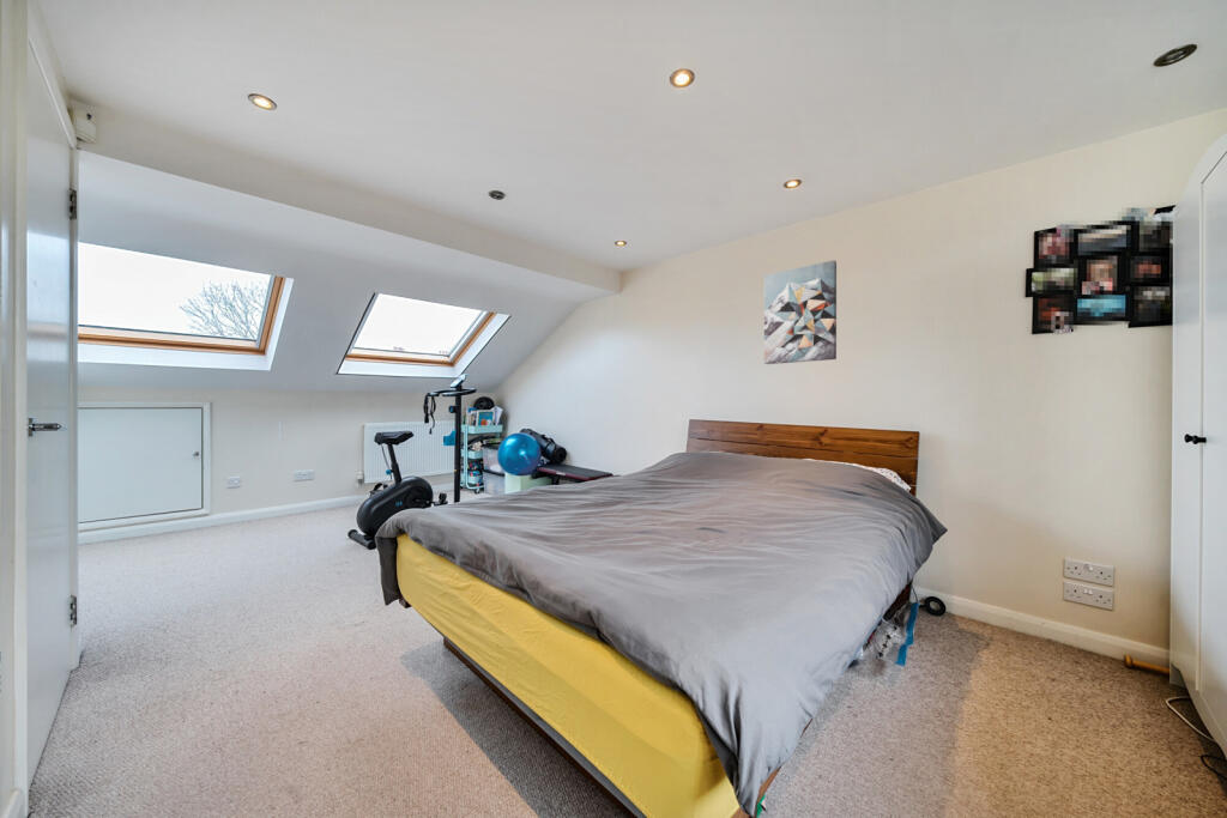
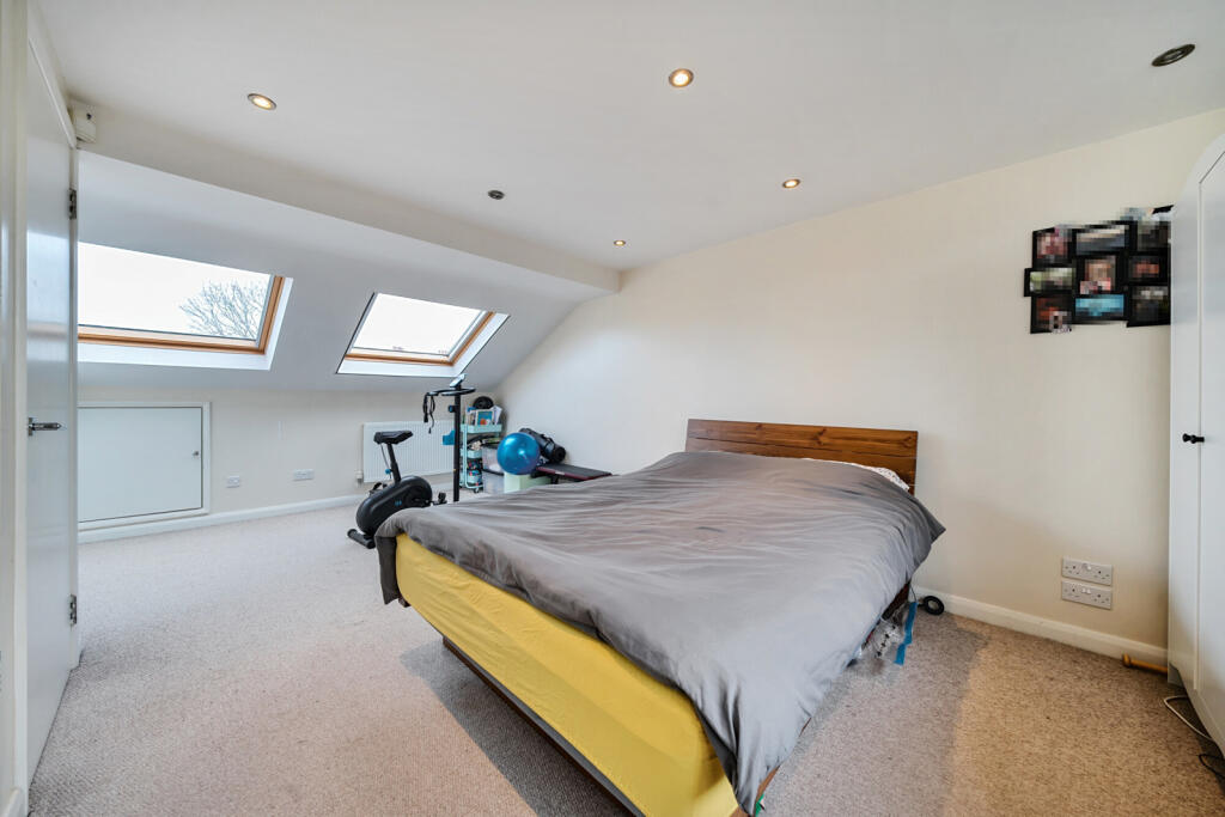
- wall art (798, 315)
